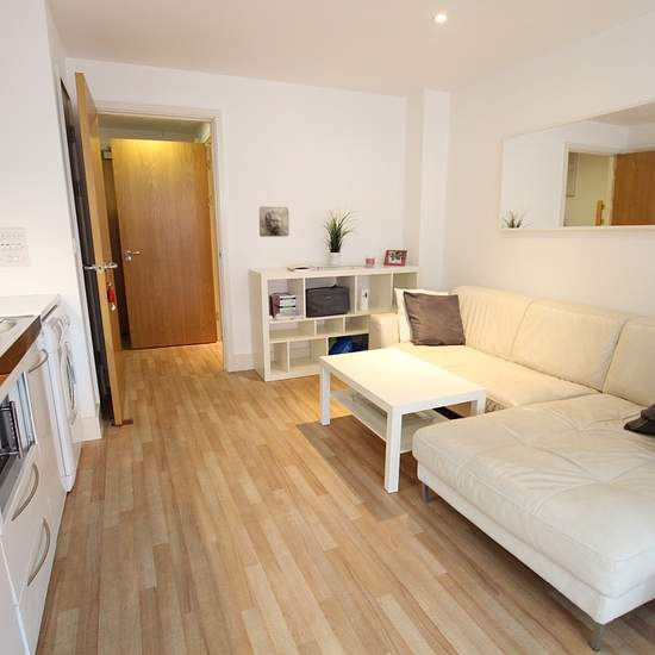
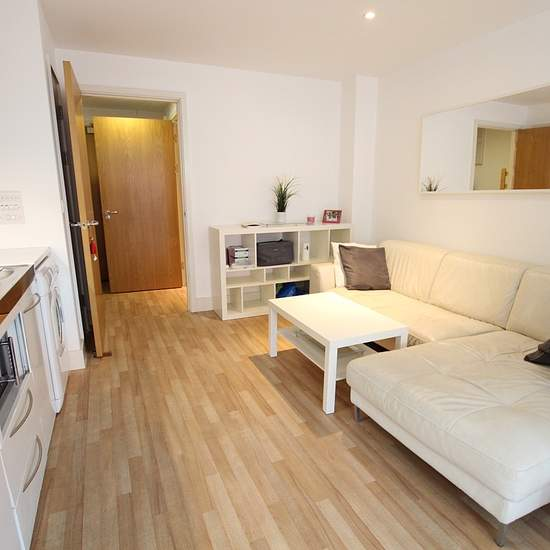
- wall relief (274, 222)
